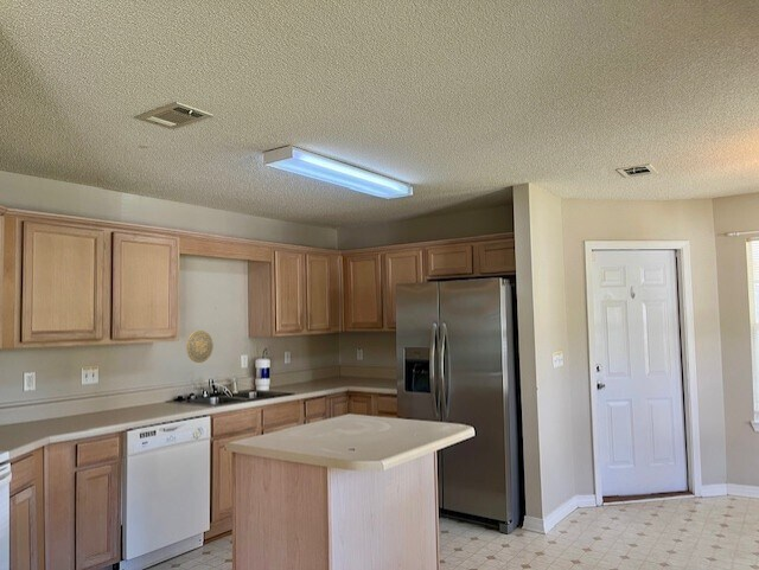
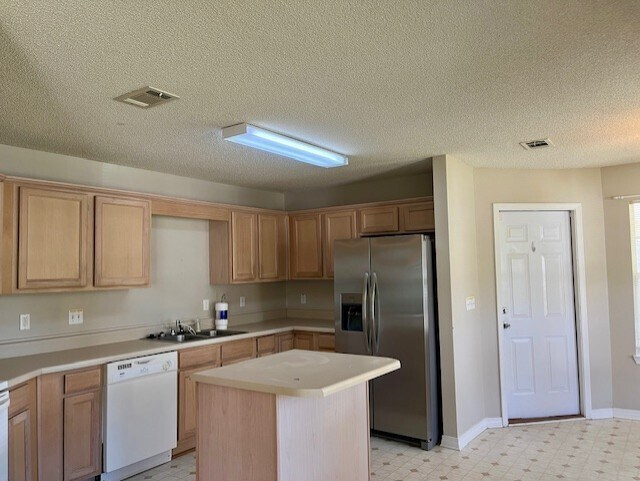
- decorative plate (200, 346)
